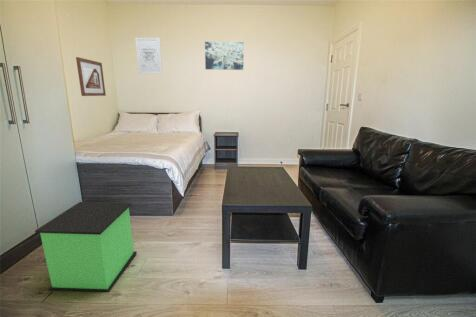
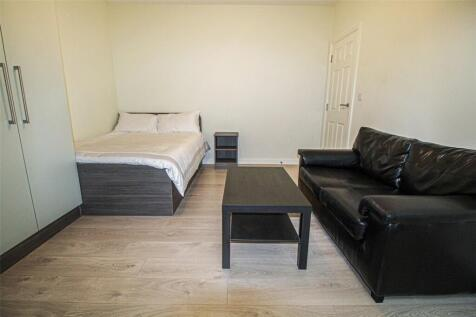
- stool (88, 247)
- wall art (224, 56)
- picture frame (92, 78)
- wall art (148, 56)
